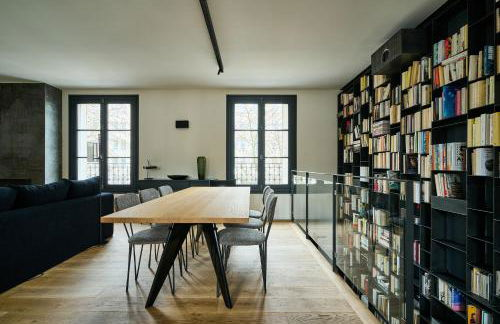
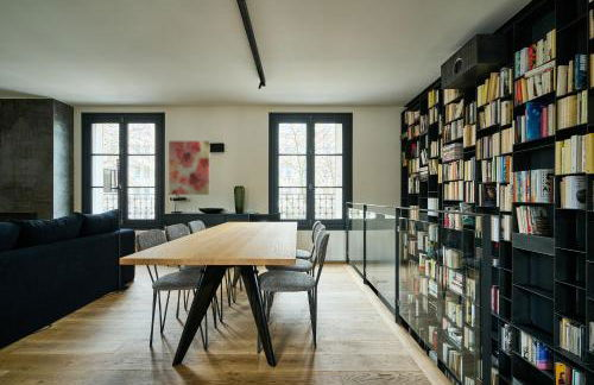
+ wall art (189, 168)
